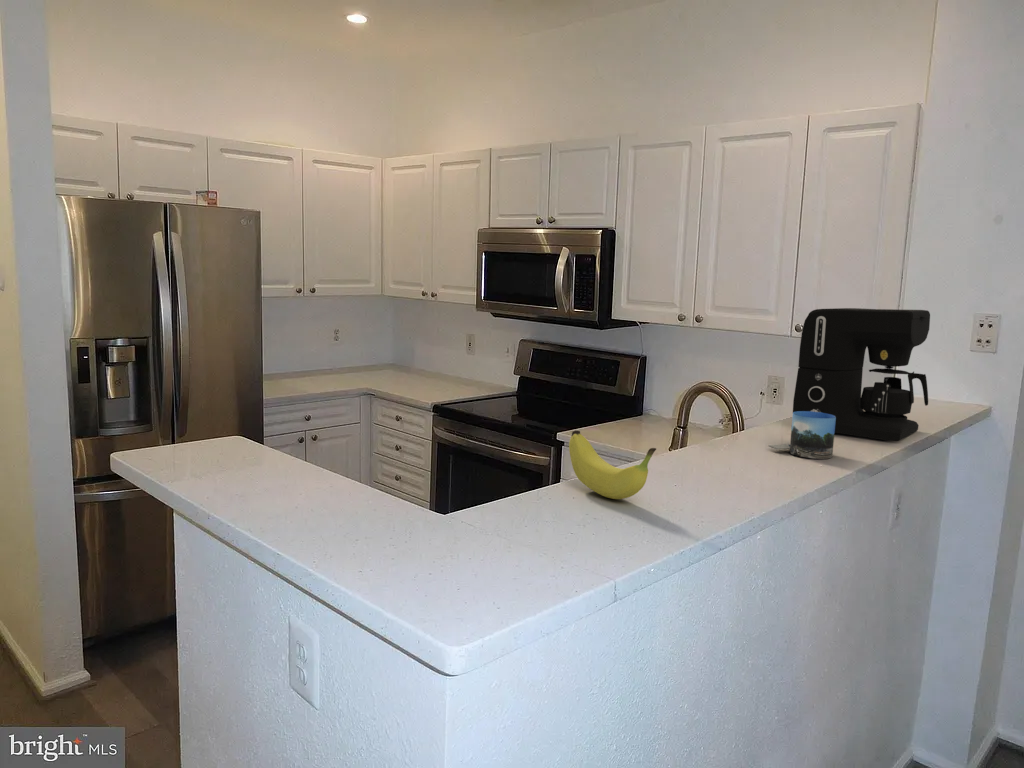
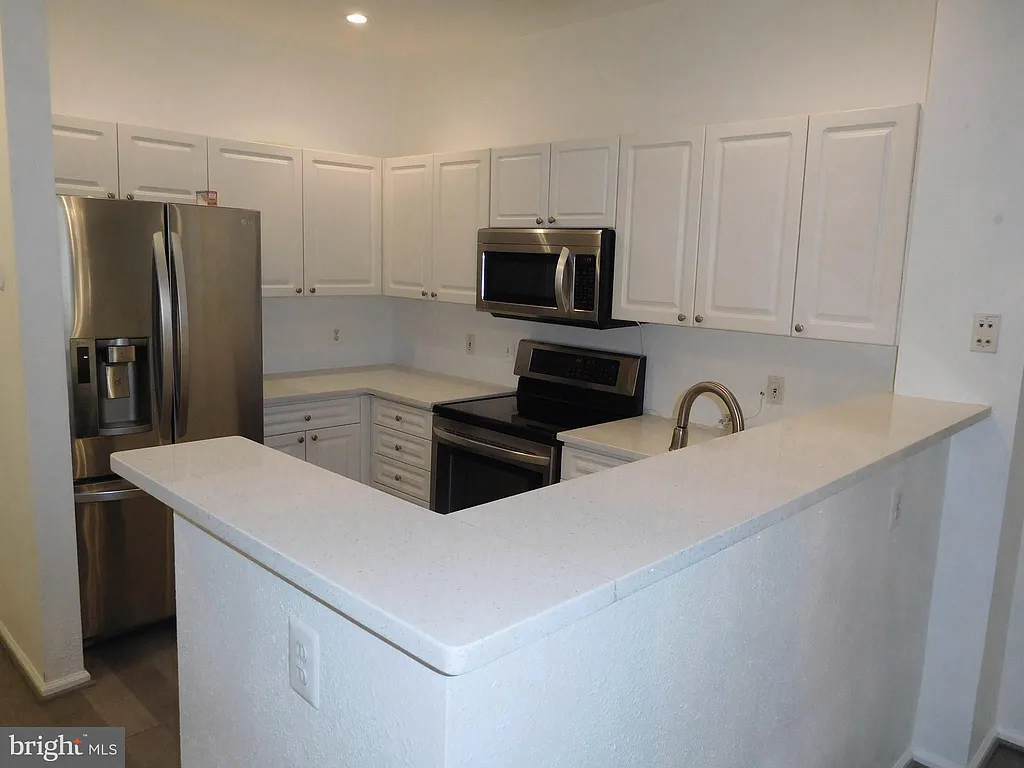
- coffee maker (869, 370)
- fruit (606, 465)
- mug (808, 433)
